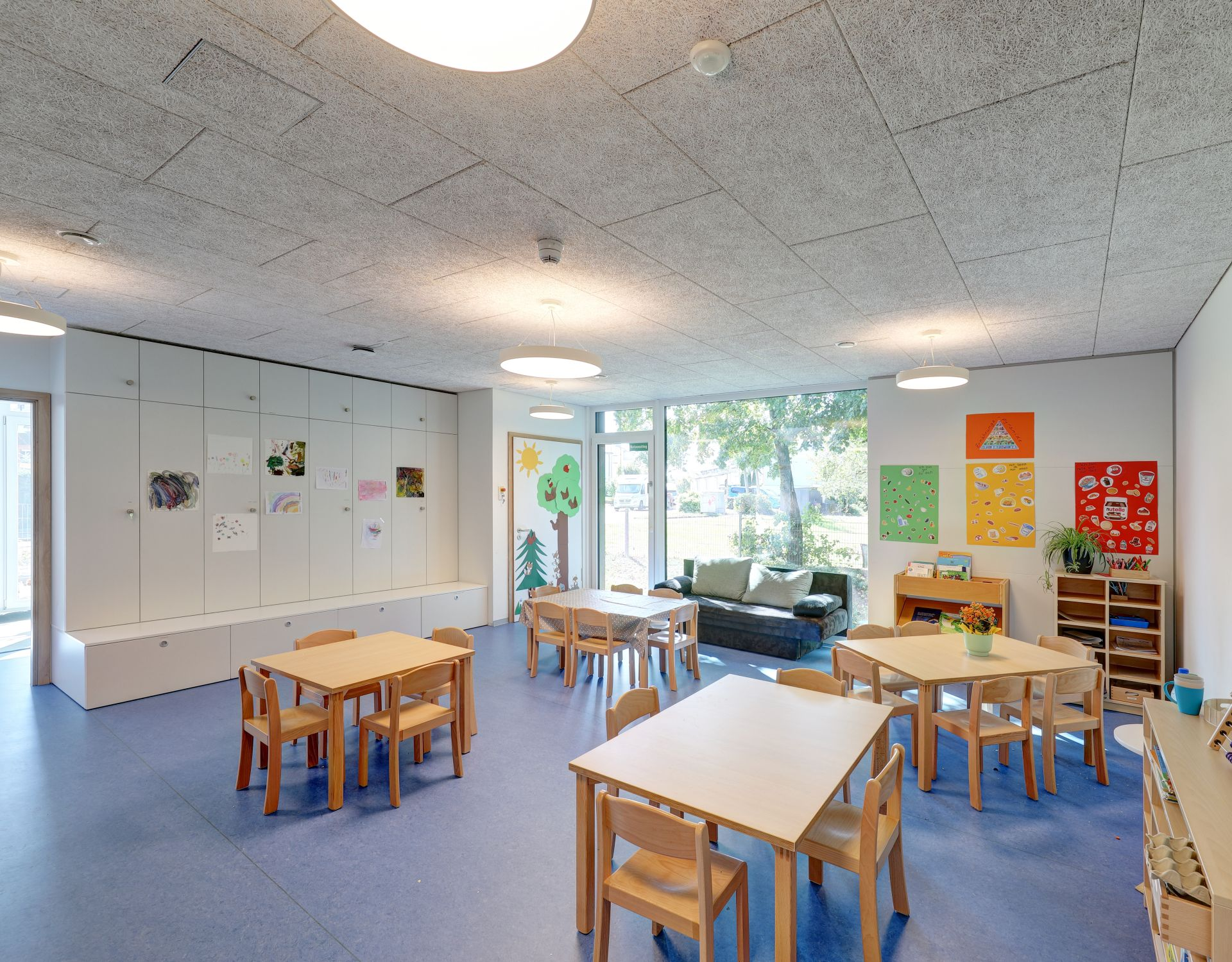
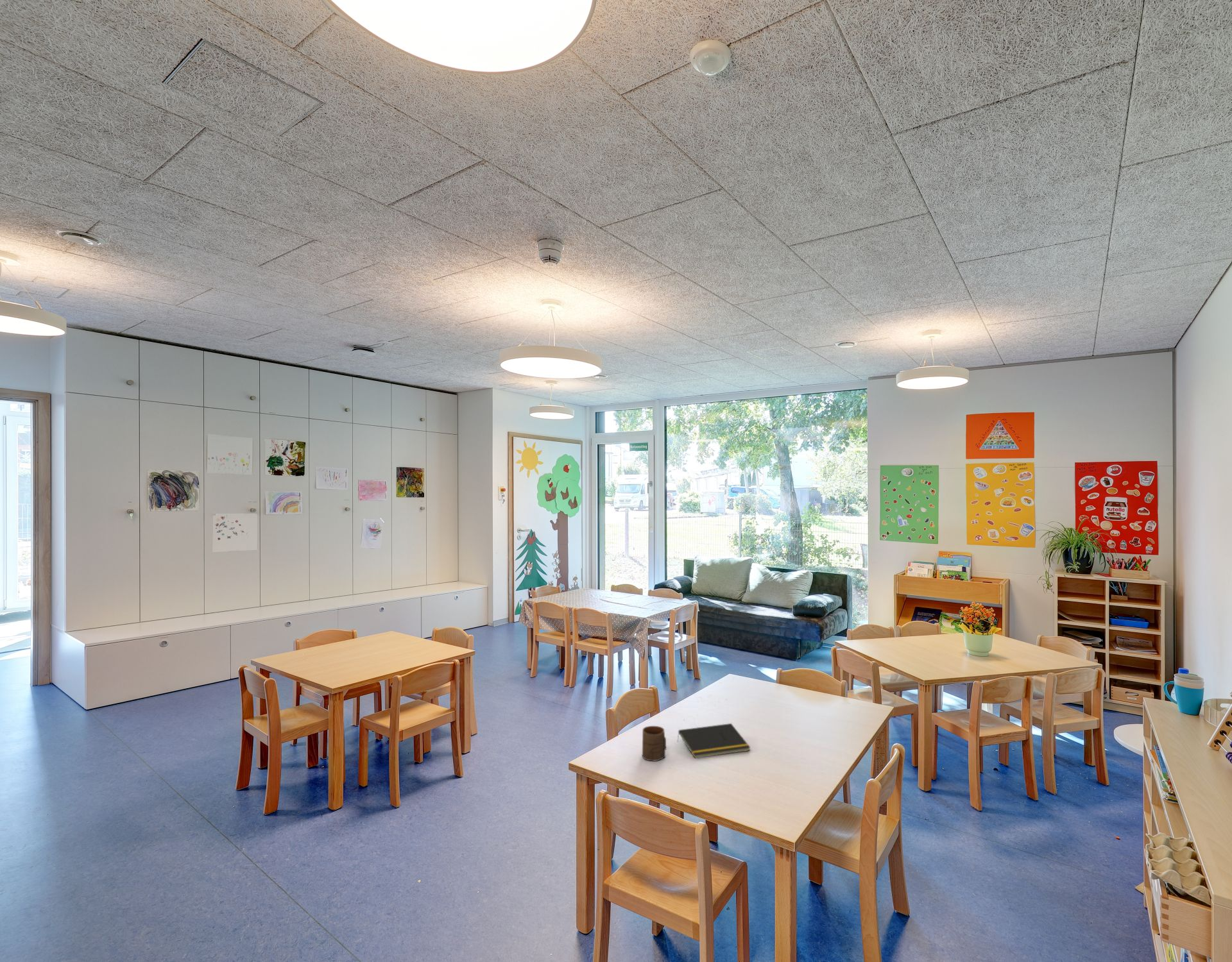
+ cup (654, 743)
+ notepad (714, 739)
